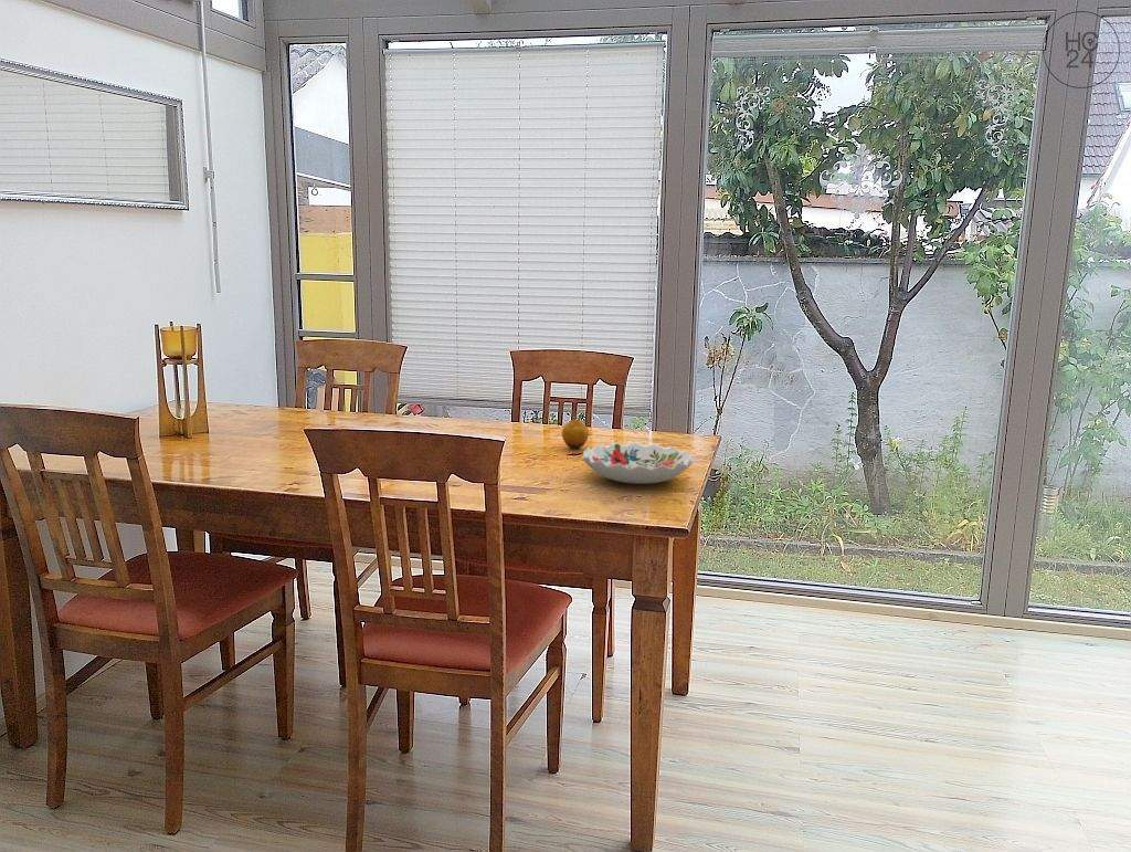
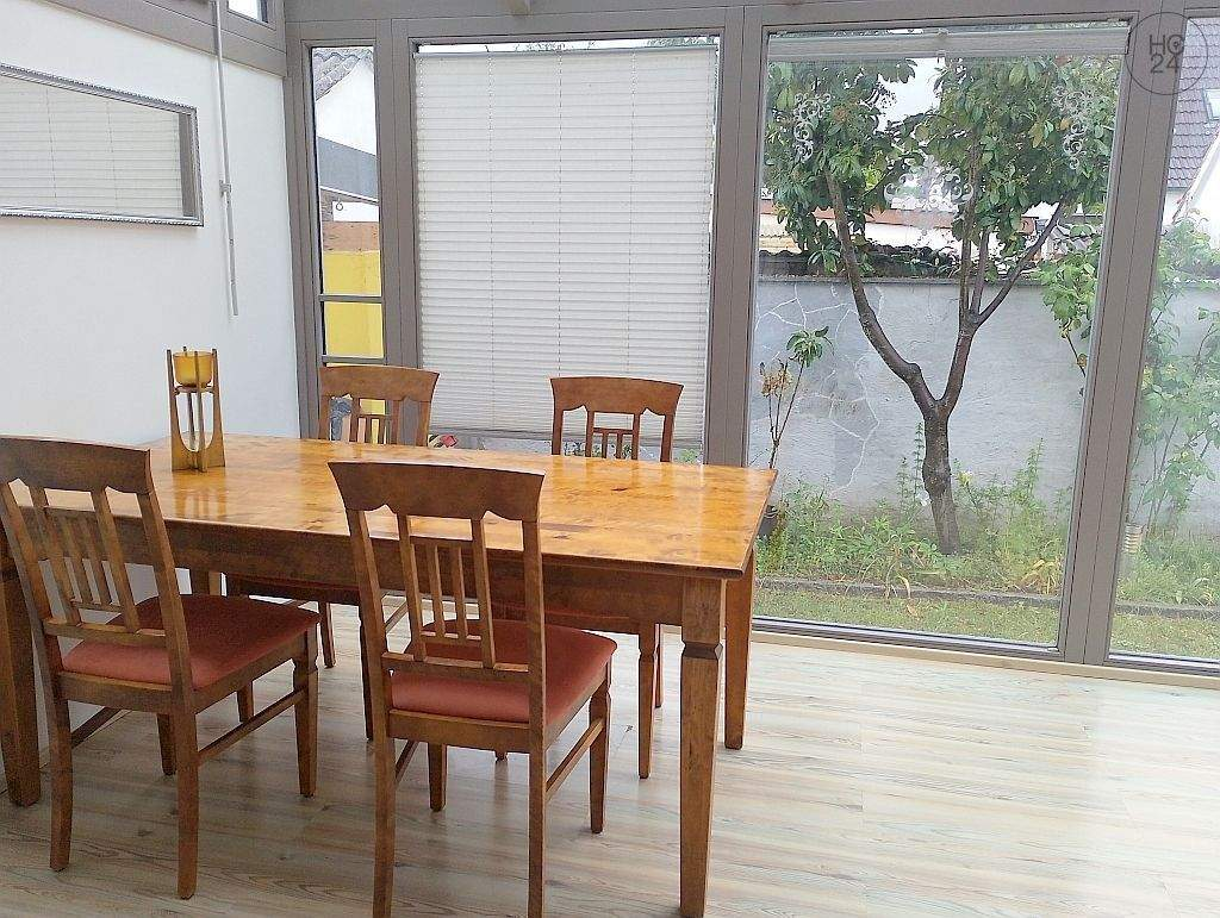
- decorative bowl (636, 465)
- fruit (574, 433)
